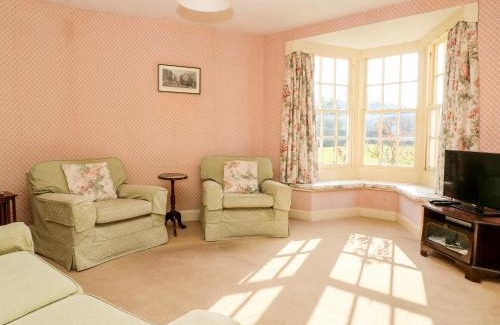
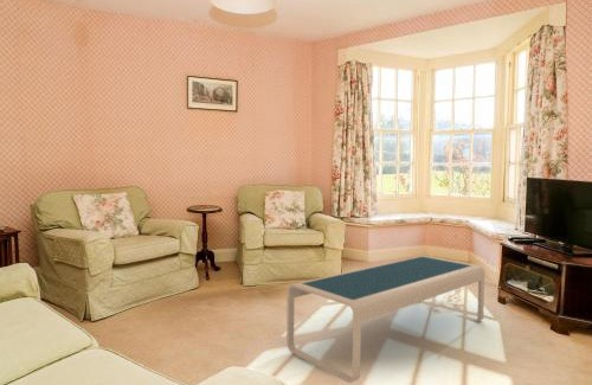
+ coffee table (394, 304)
